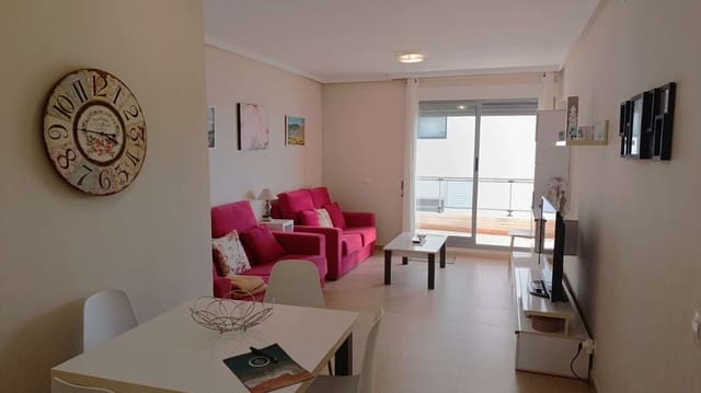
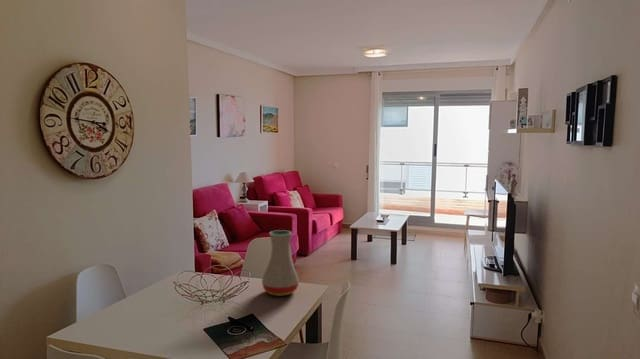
+ vase (280, 262)
